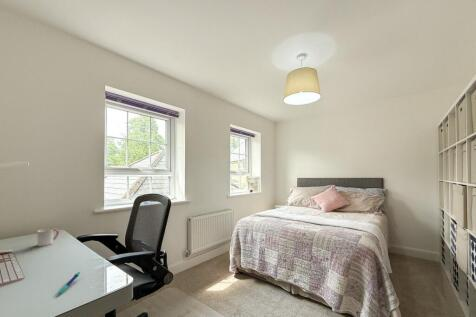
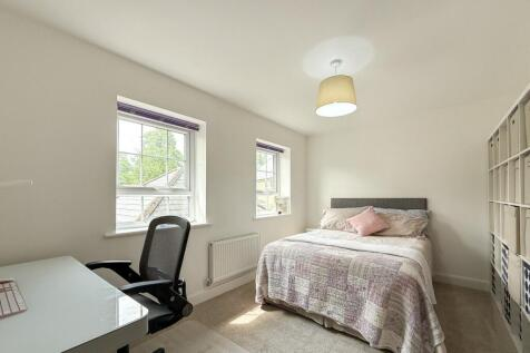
- cup (48, 236)
- pen (68, 283)
